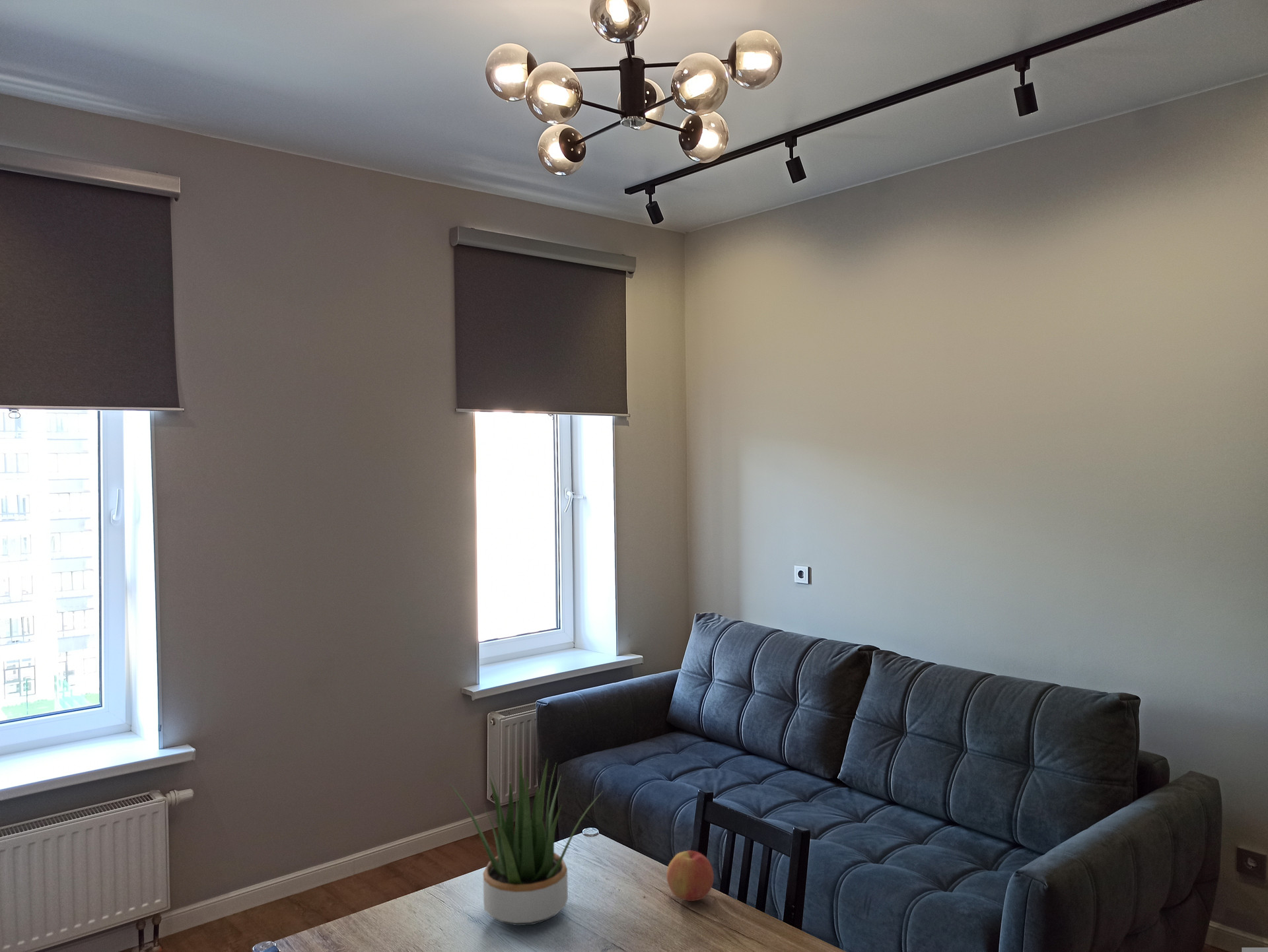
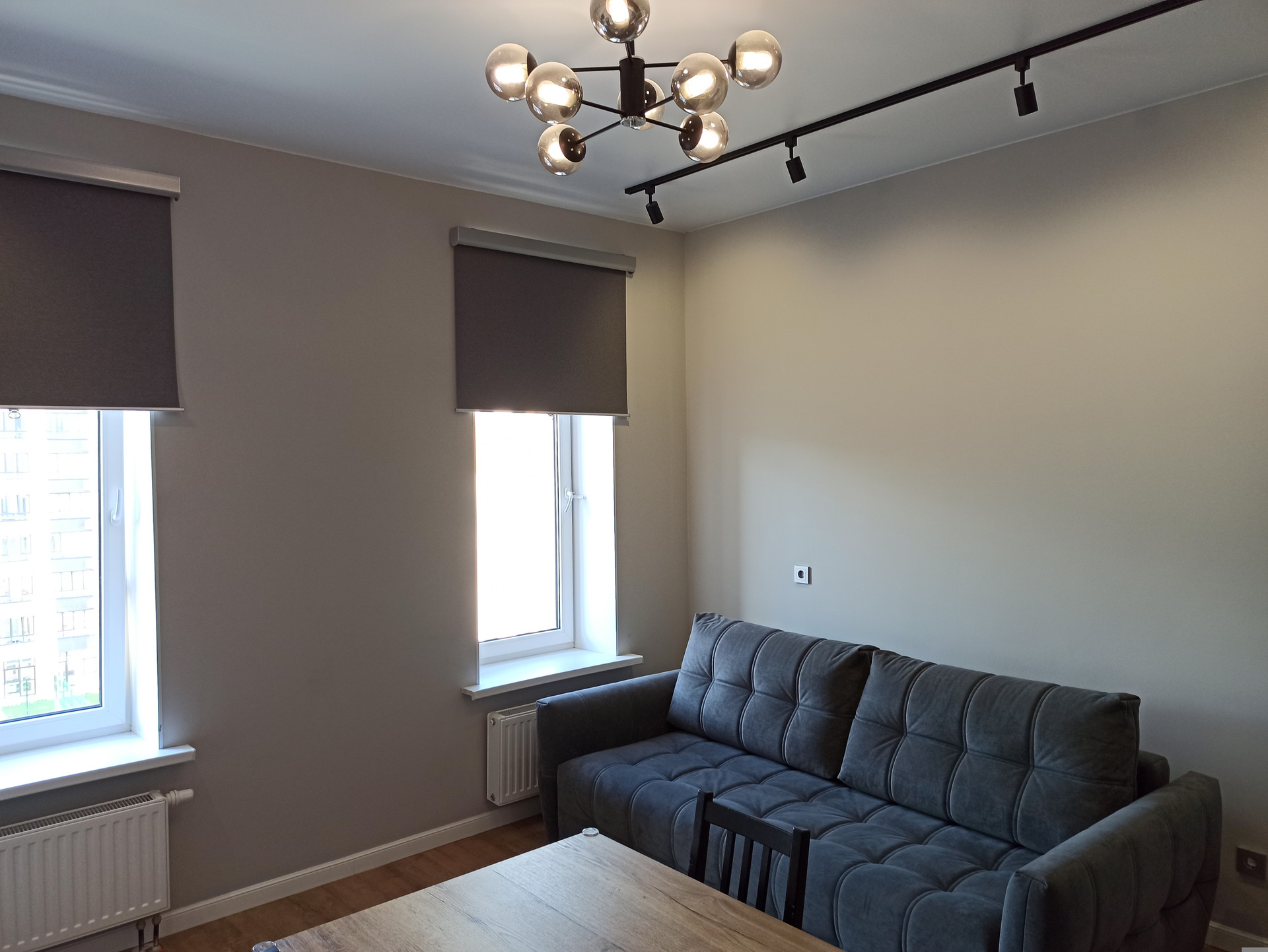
- apple (691, 873)
- potted plant (524, 839)
